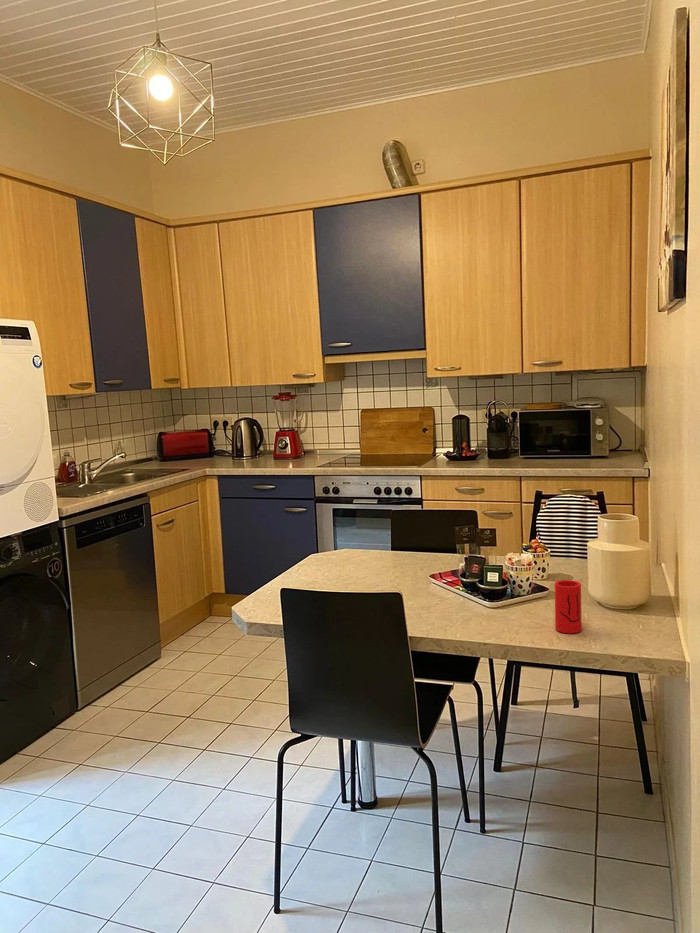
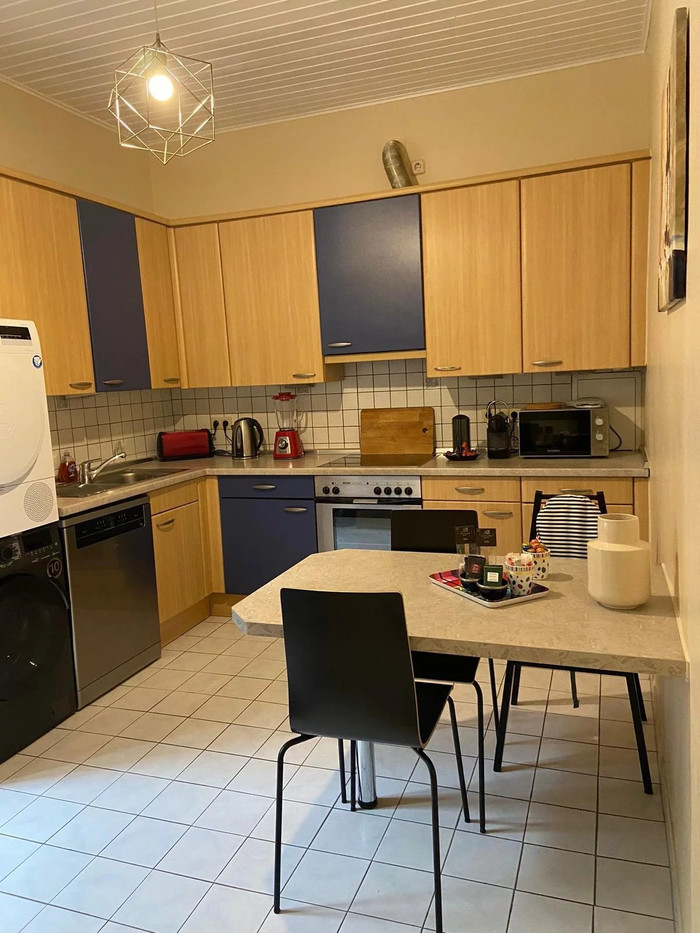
- cup (568, 606)
